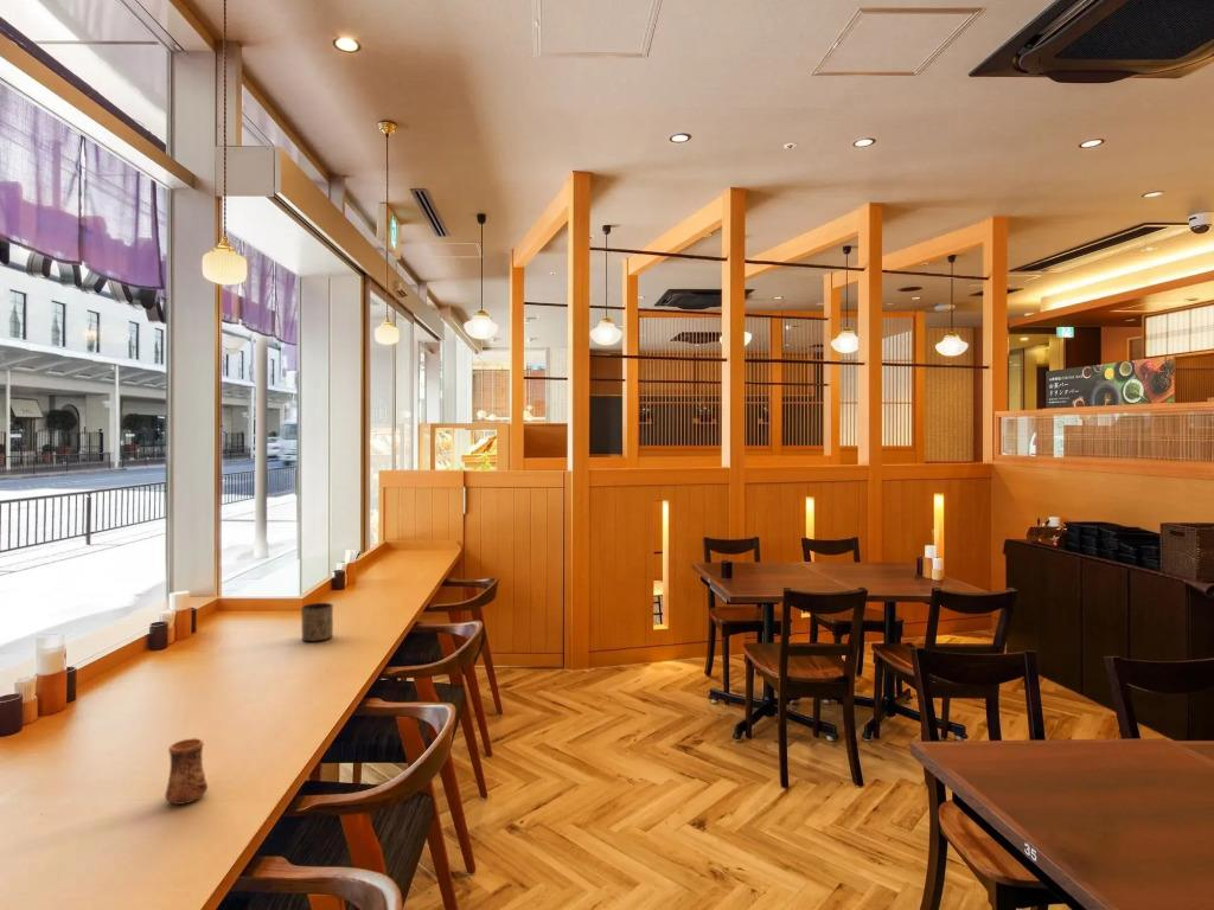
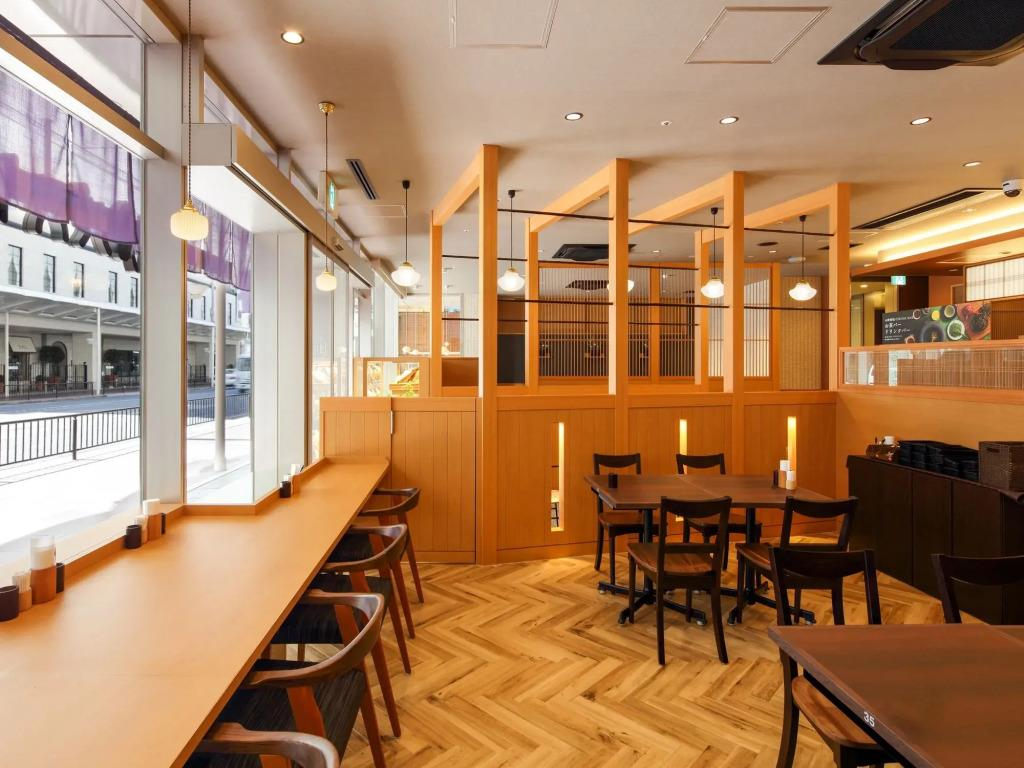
- cup (317, 622)
- cup (186, 770)
